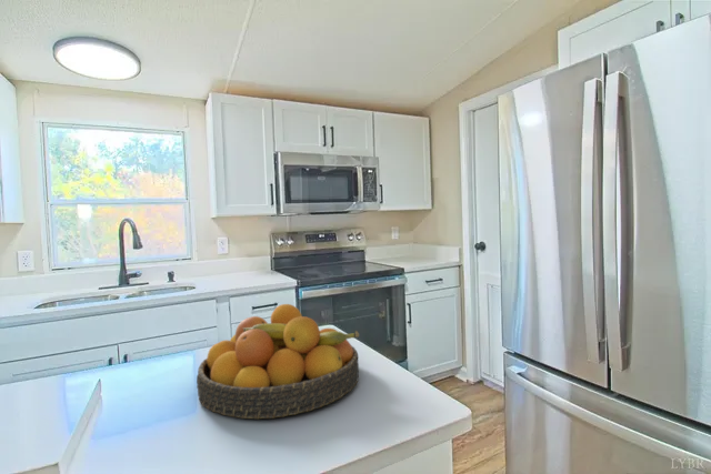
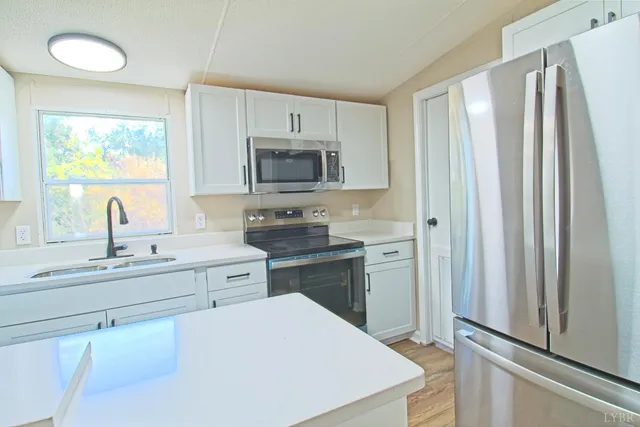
- fruit bowl (280, 346)
